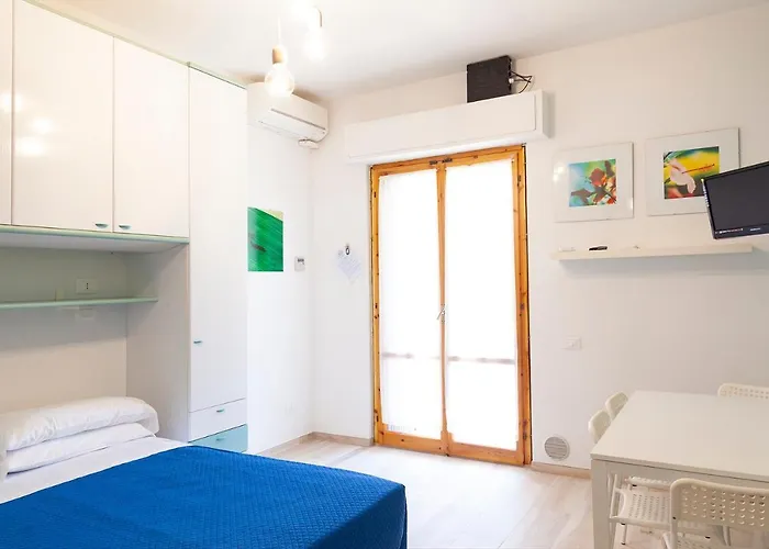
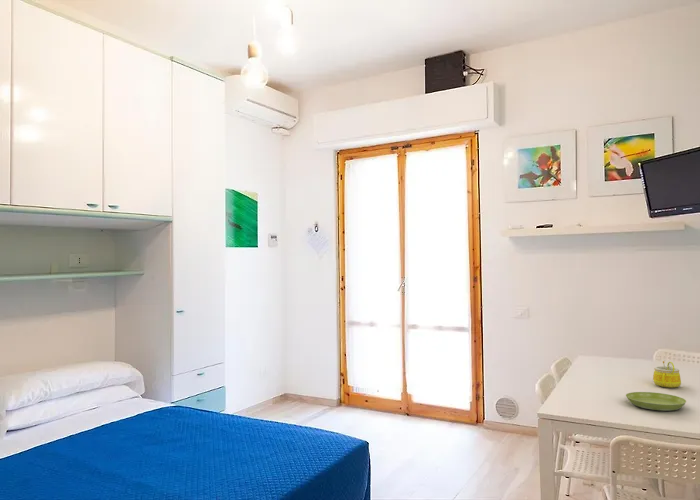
+ mug (666, 372)
+ saucer (655, 401)
